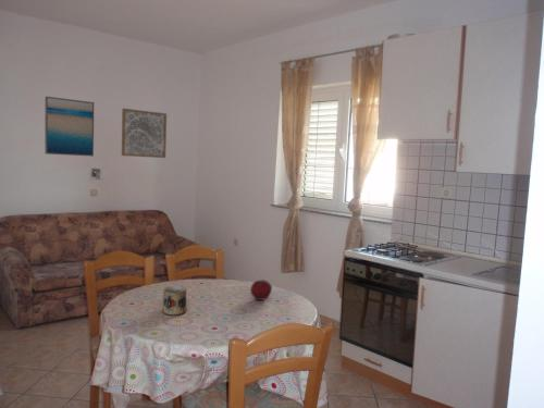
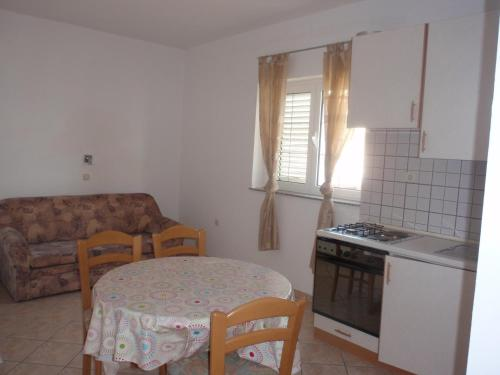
- mug (173, 299)
- wall art (145, 134)
- wall art (70, 127)
- fruit (260, 288)
